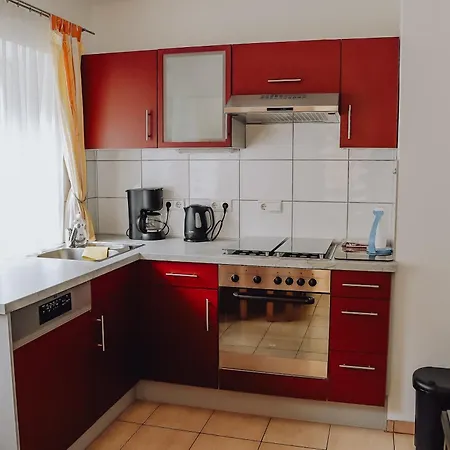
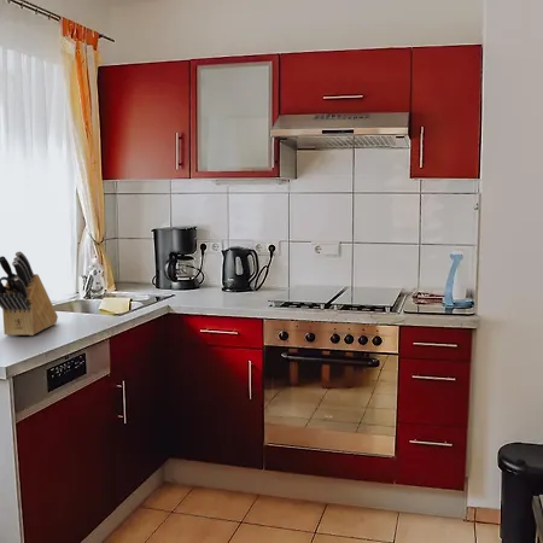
+ knife block (25, 291)
